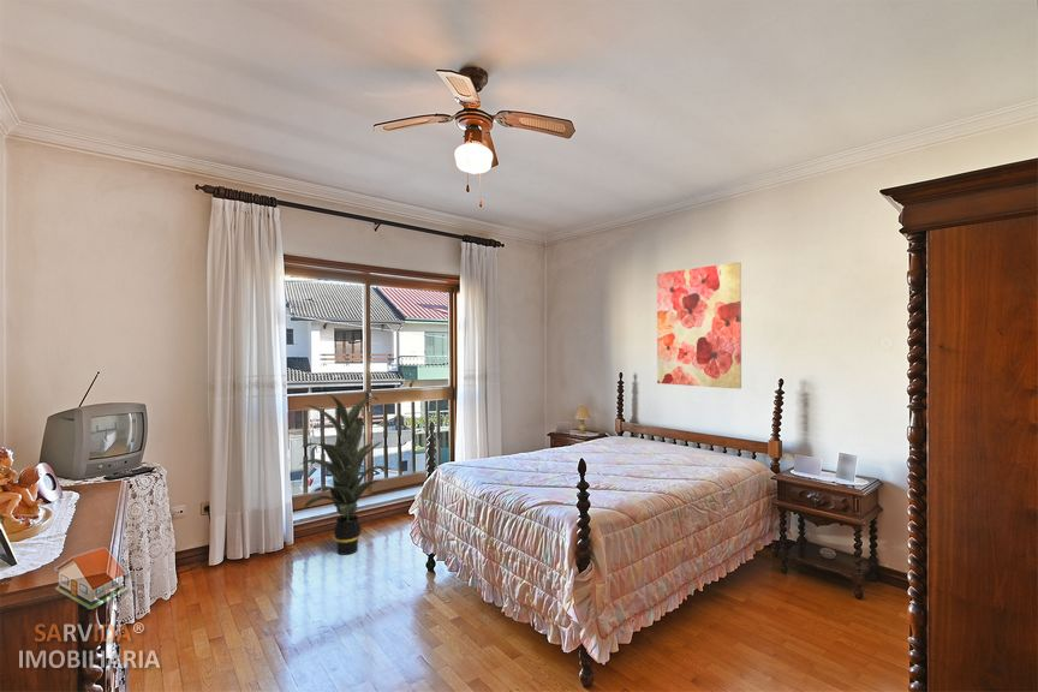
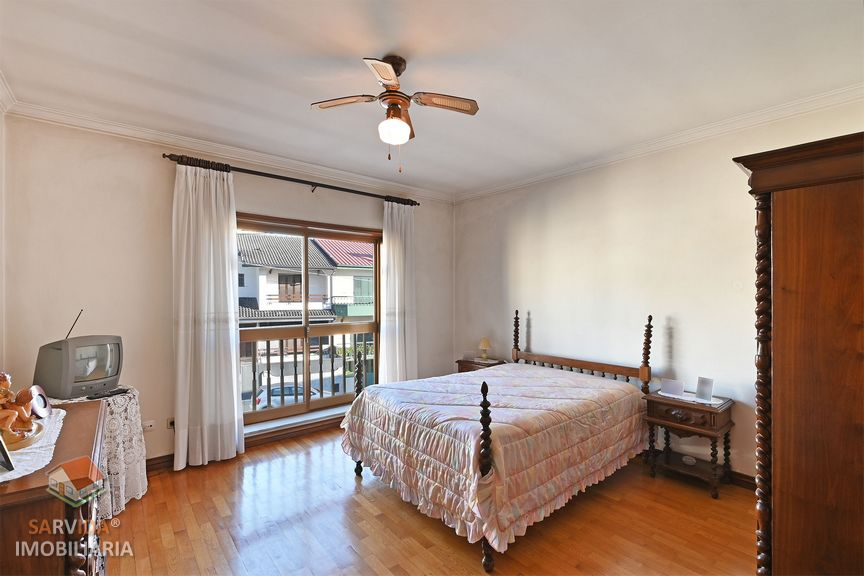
- wall art (696, 327)
- indoor plant (340, 471)
